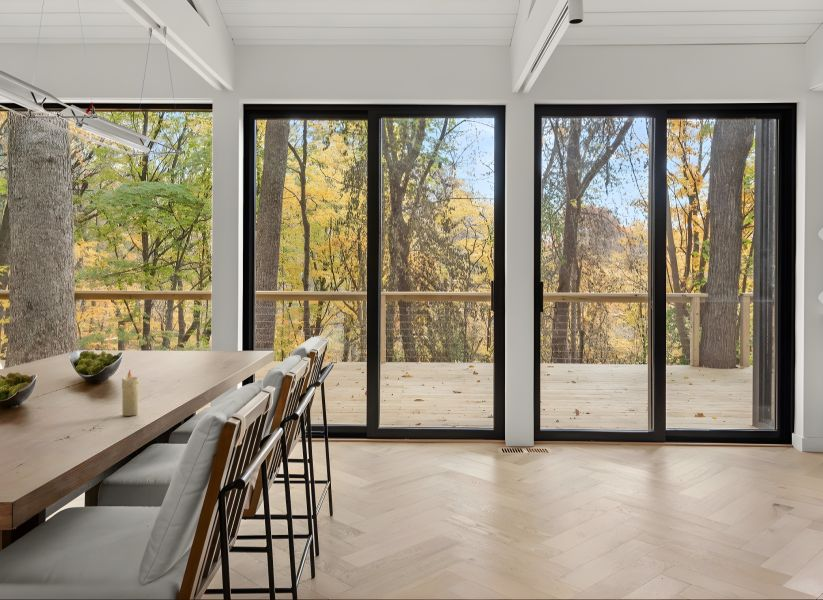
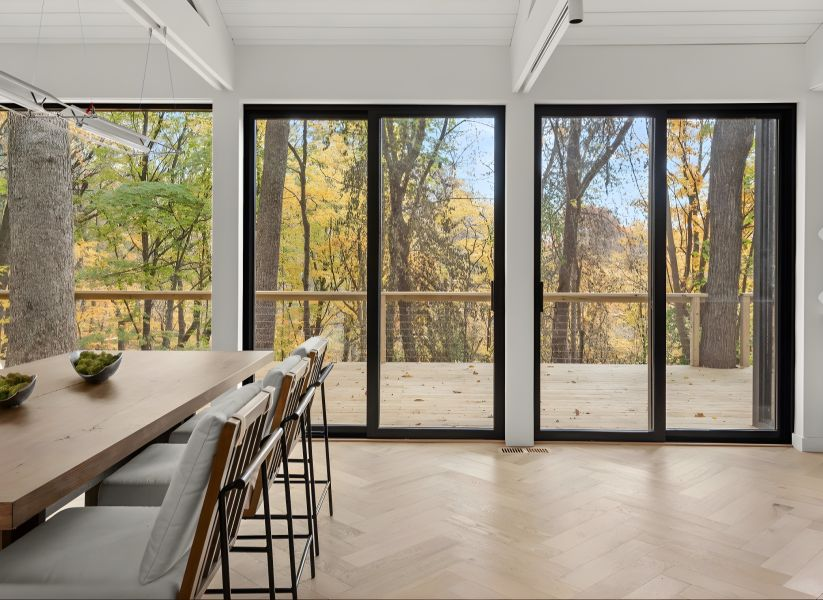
- candle (130, 392)
